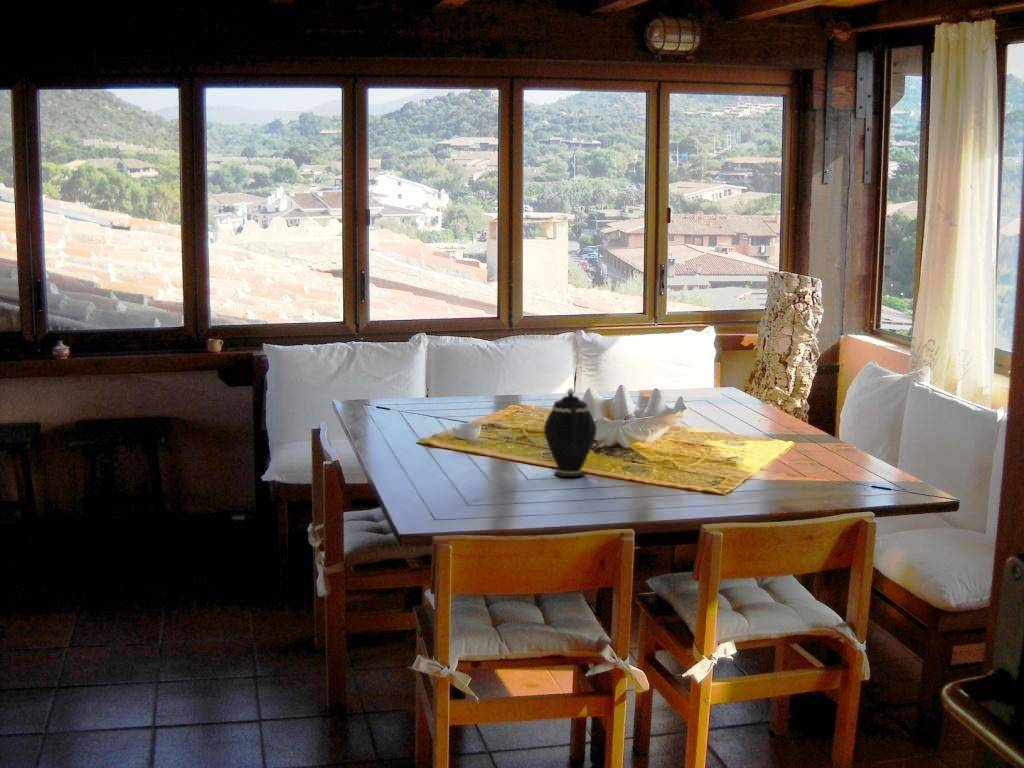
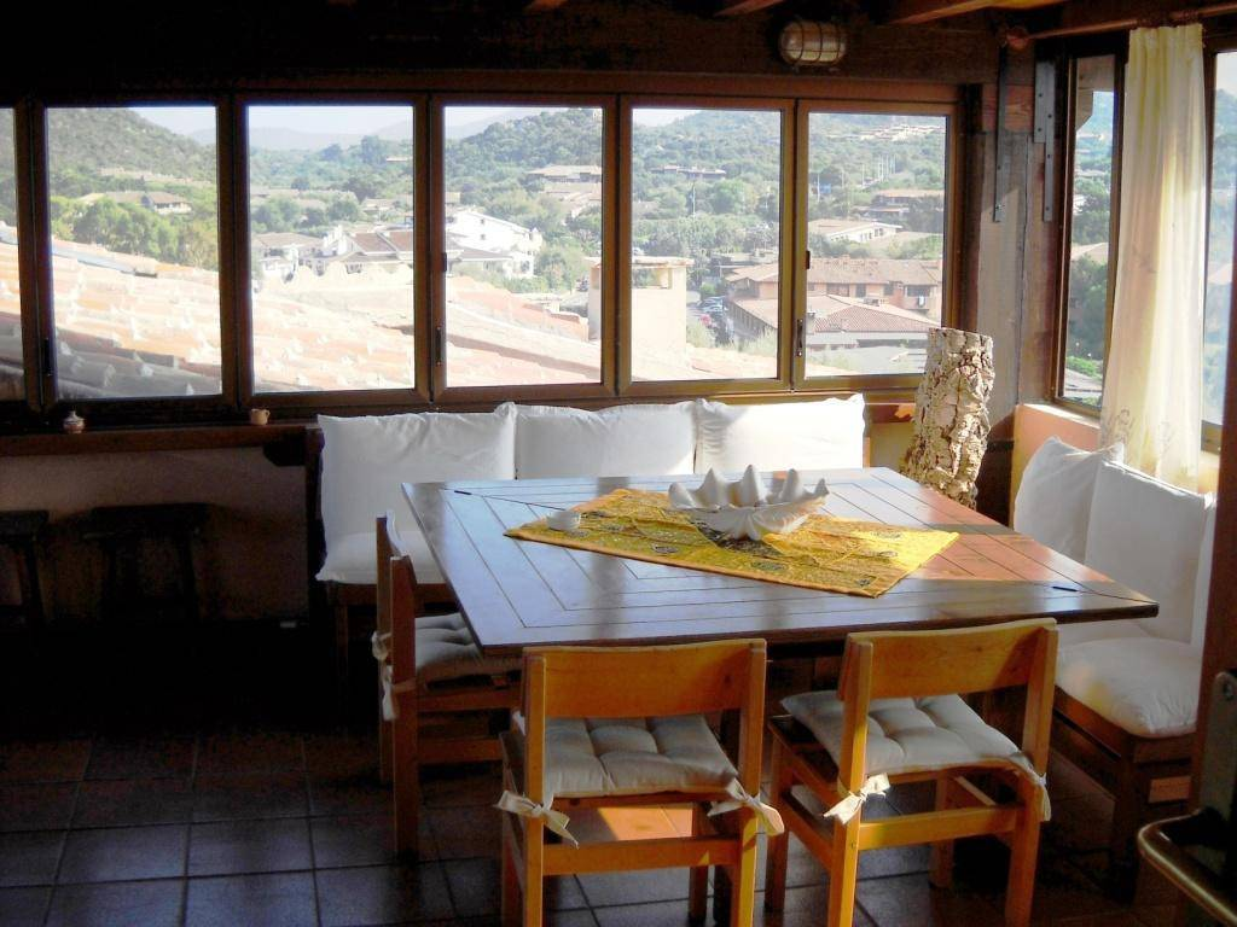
- teapot (570, 431)
